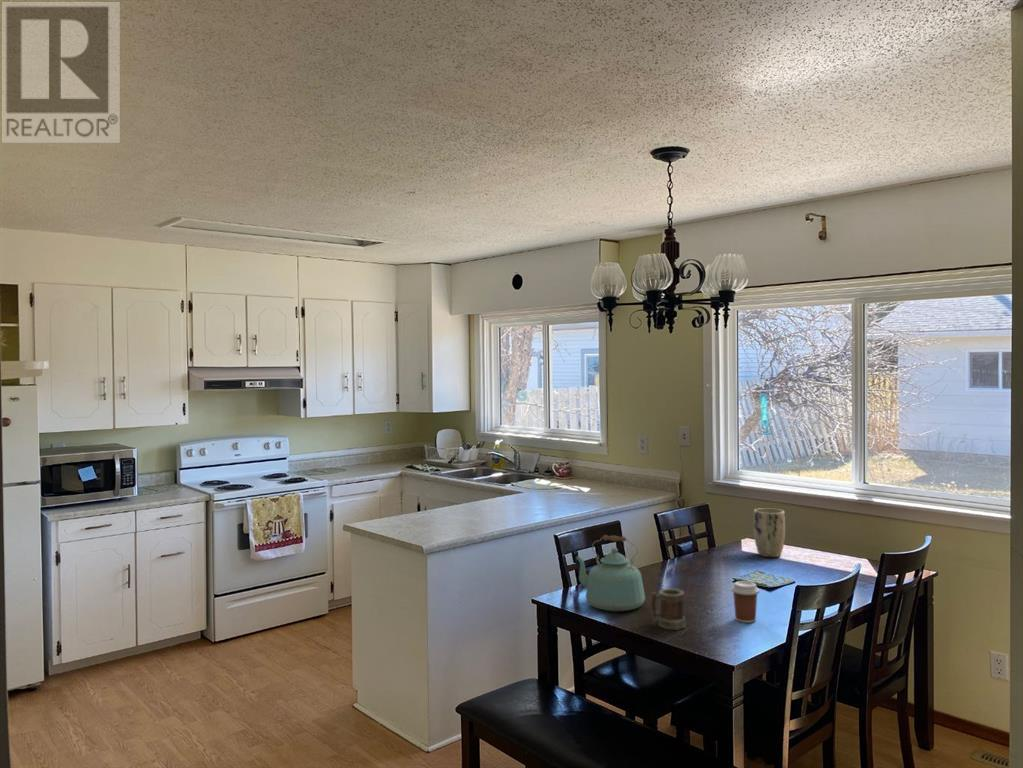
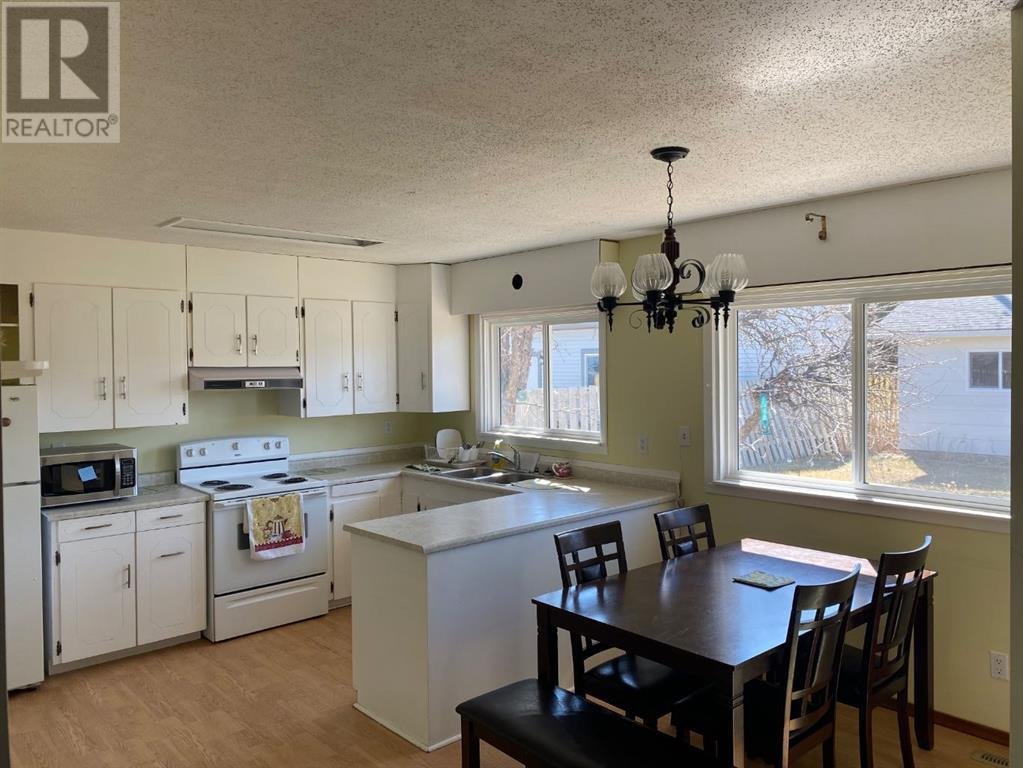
- mug (668, 607)
- plant pot (769, 532)
- coffee cup (745, 601)
- kettle (609, 569)
